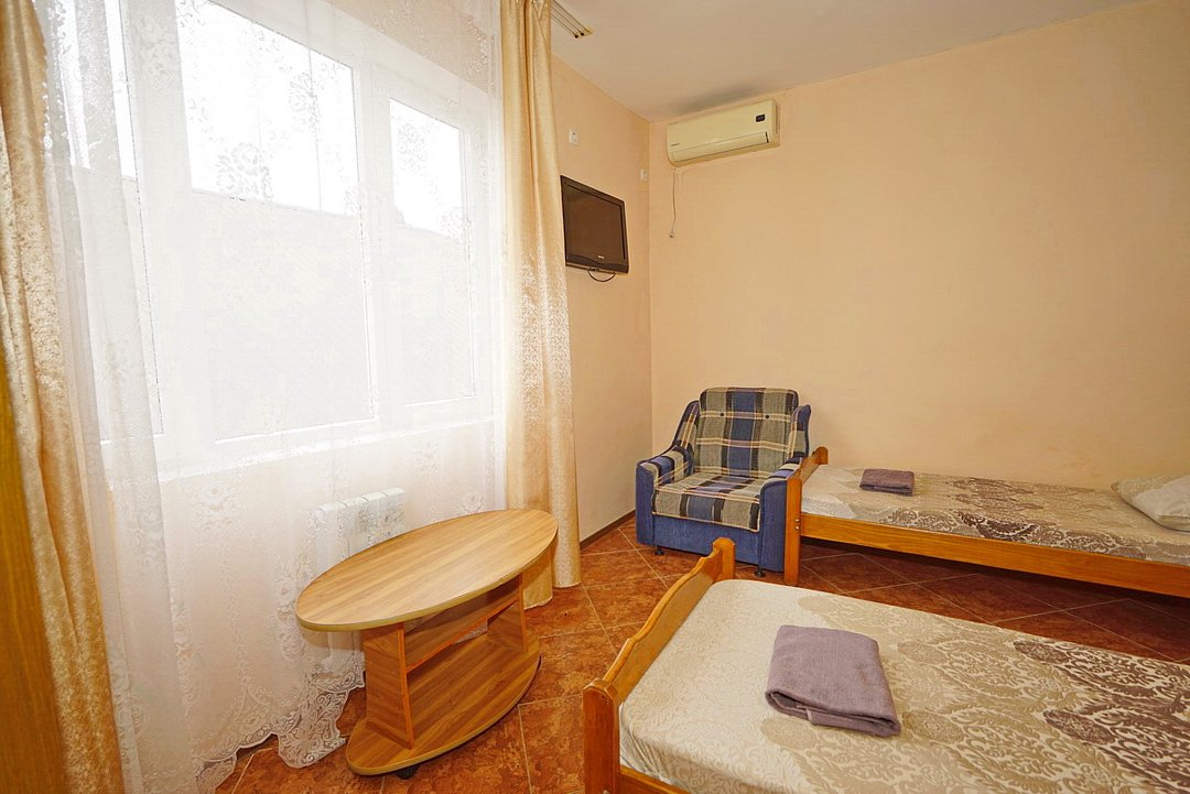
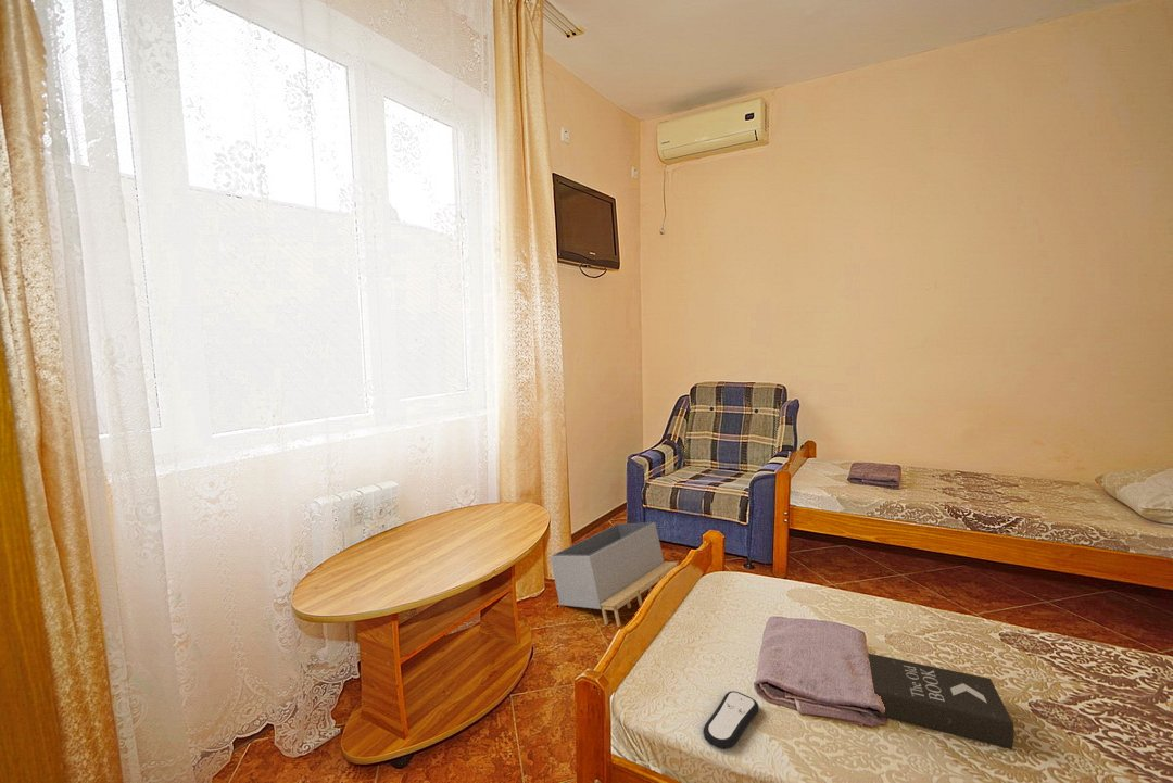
+ book (932, 697)
+ storage bin (617, 564)
+ remote control (730, 718)
